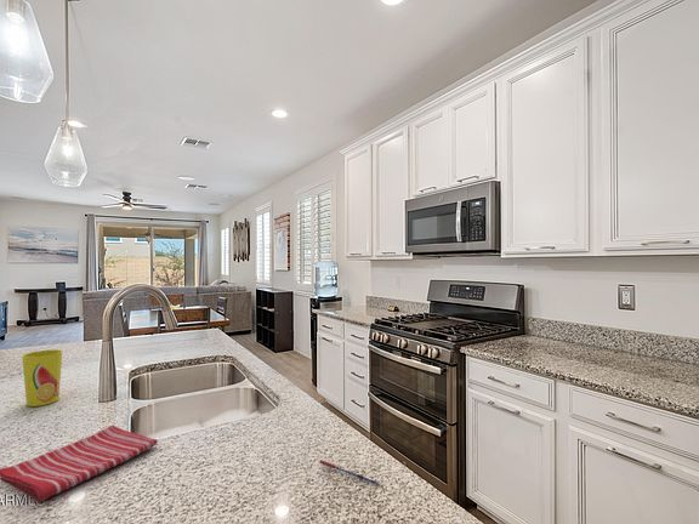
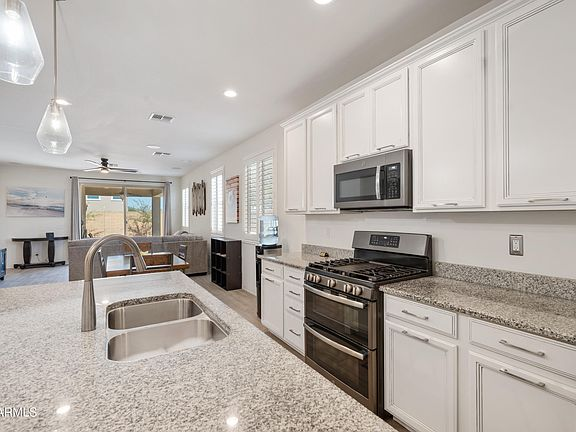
- dish towel (83, 456)
- cup (42, 377)
- pen (348, 471)
